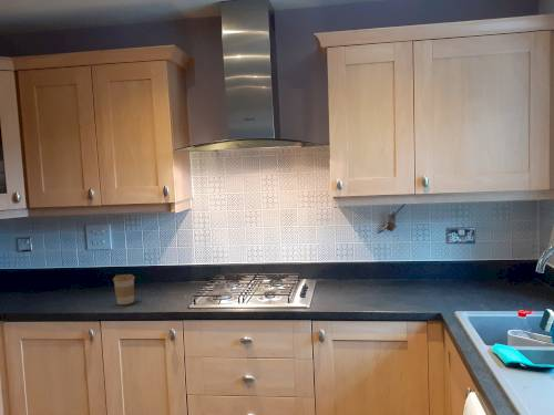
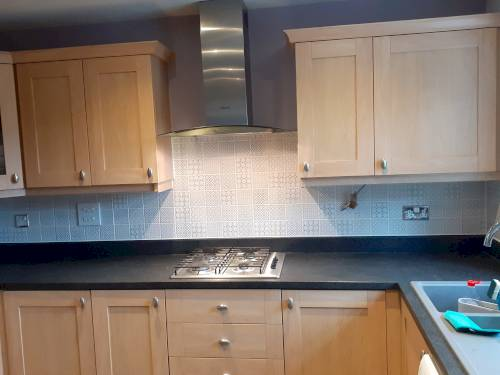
- coffee cup (124, 288)
